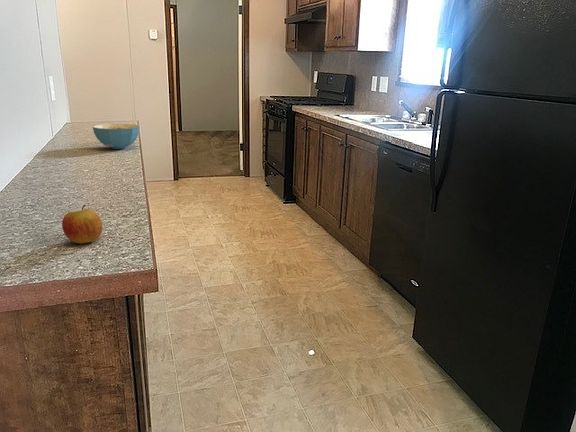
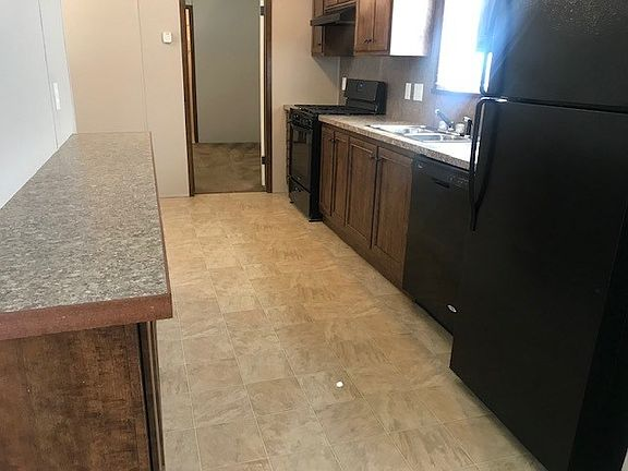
- apple (82, 222)
- cereal bowl (117, 137)
